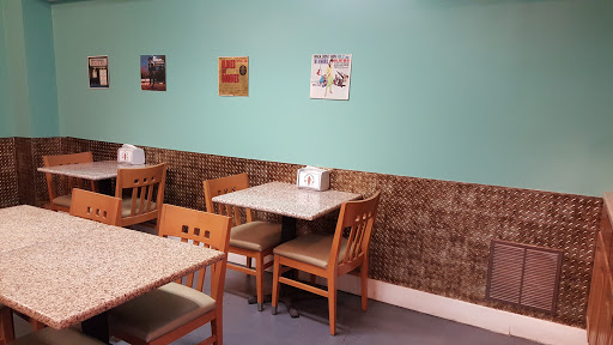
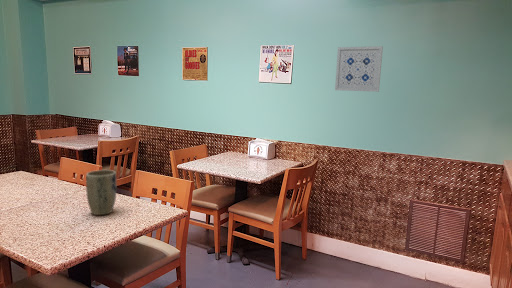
+ wall art (358, 69)
+ plant pot (101, 192)
